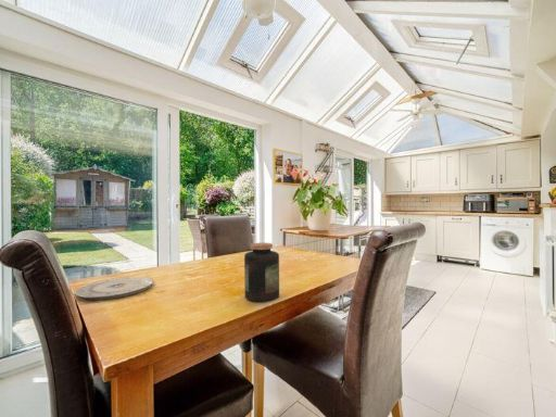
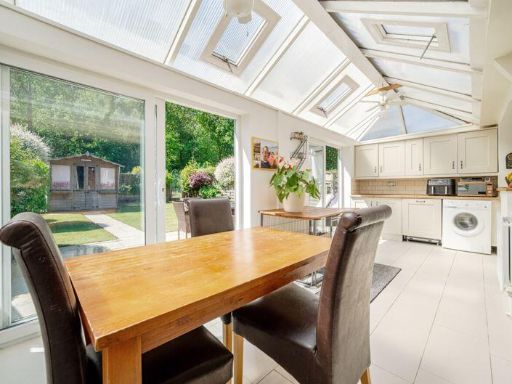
- jar (262, 269)
- plate (116, 287)
